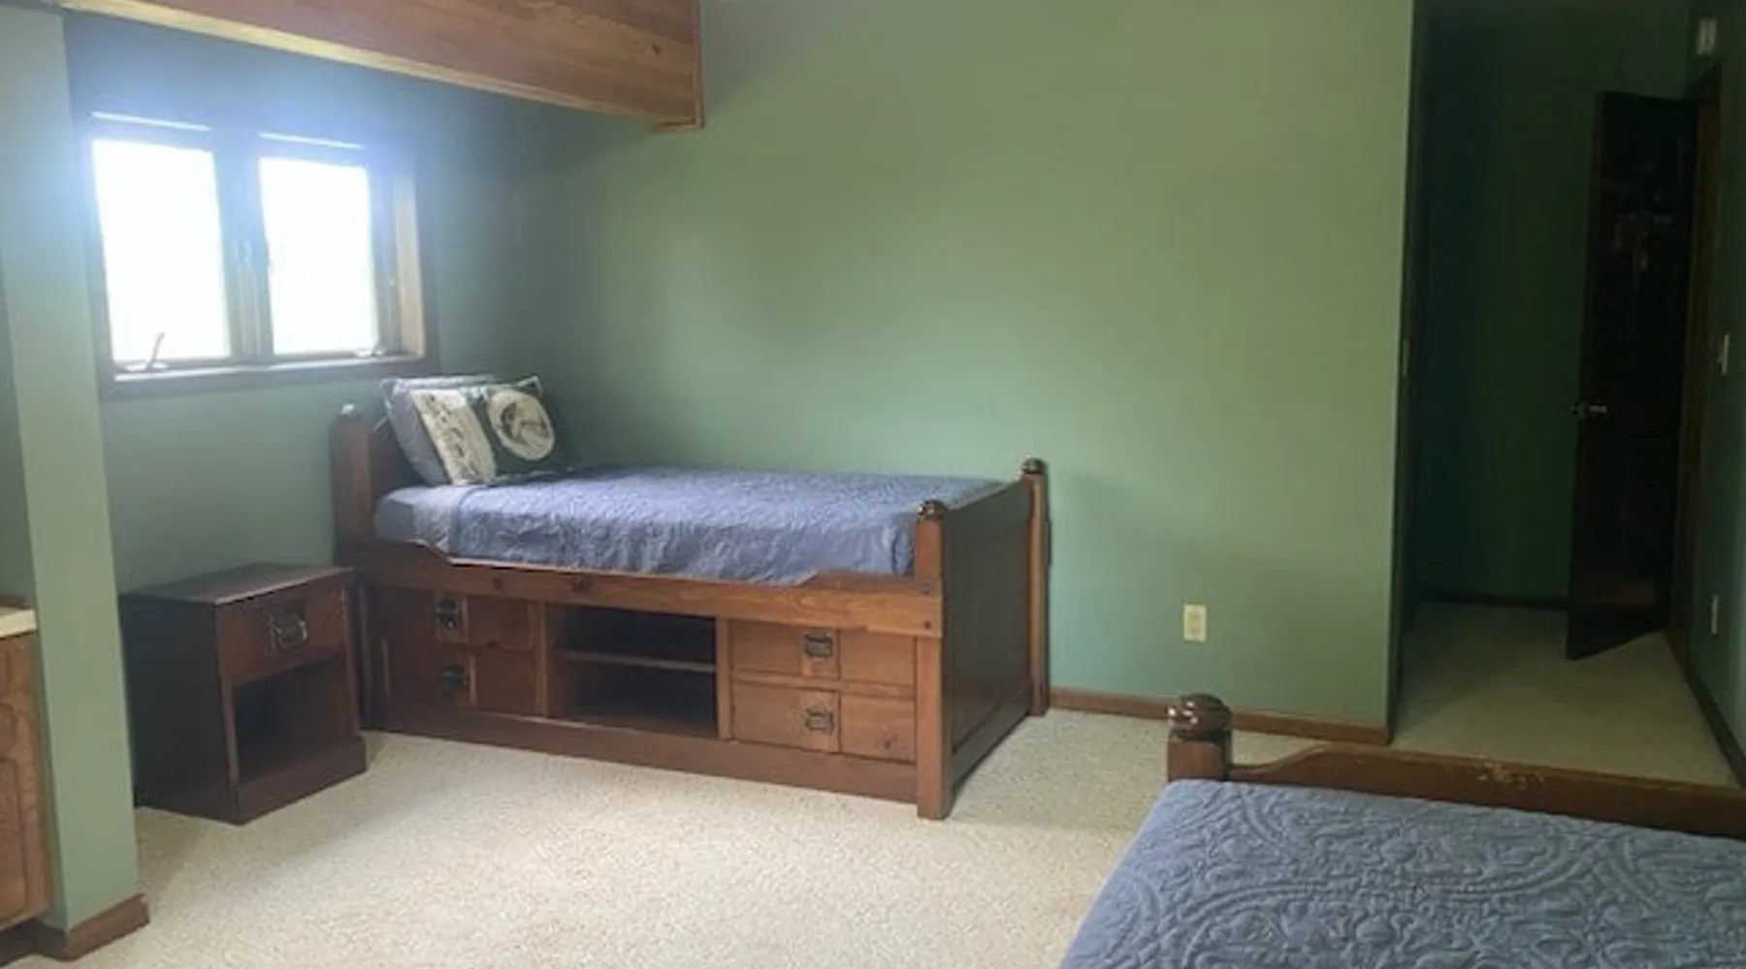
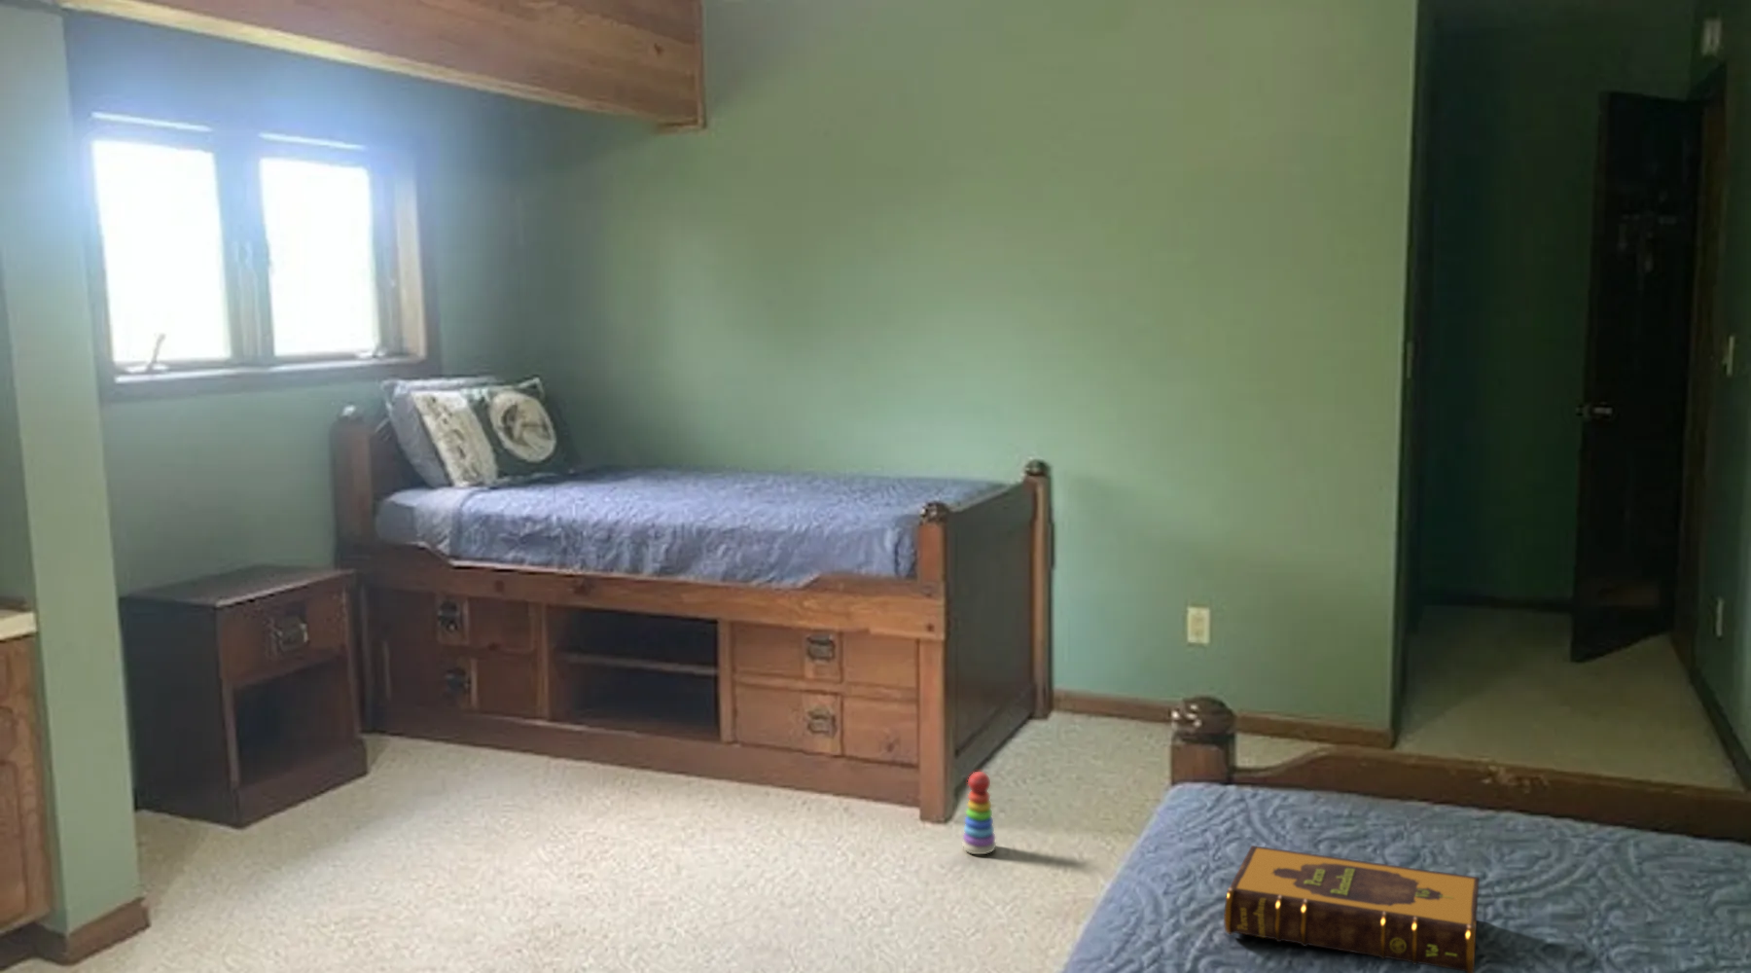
+ stacking toy (978, 810)
+ hardback book (1352, 907)
